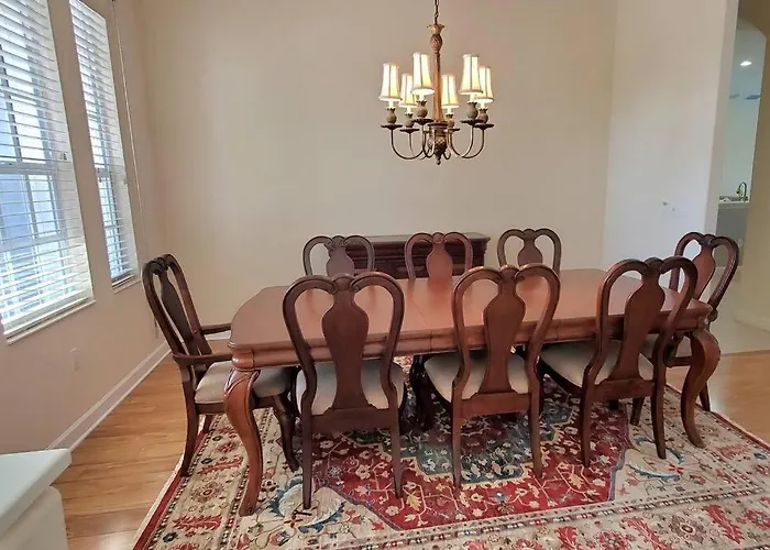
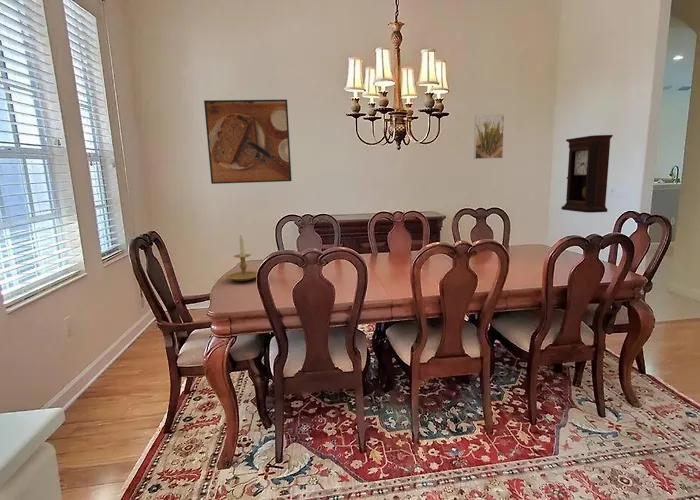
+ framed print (488, 136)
+ candle holder (242, 257)
+ pendulum clock (583, 174)
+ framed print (249, 142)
